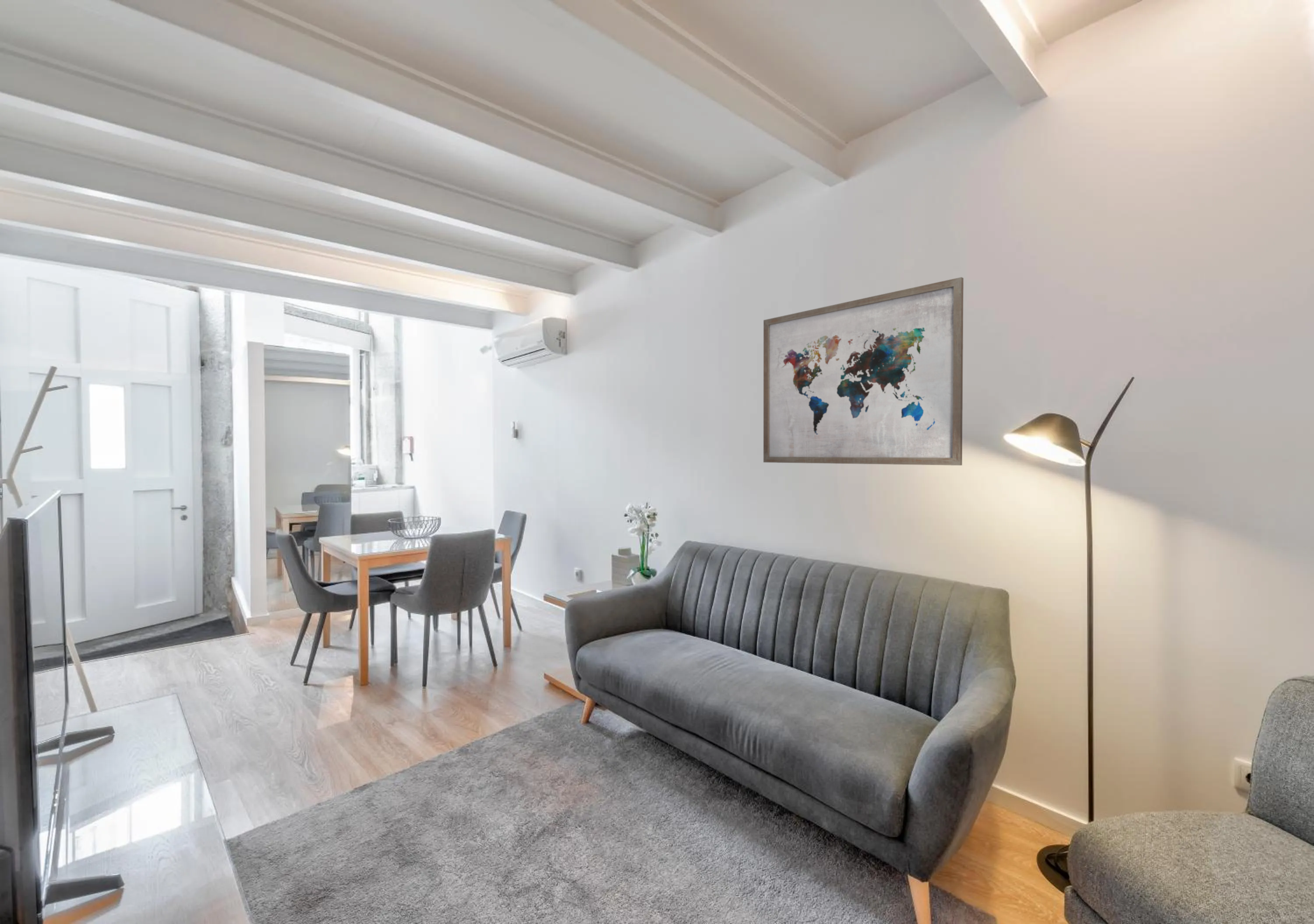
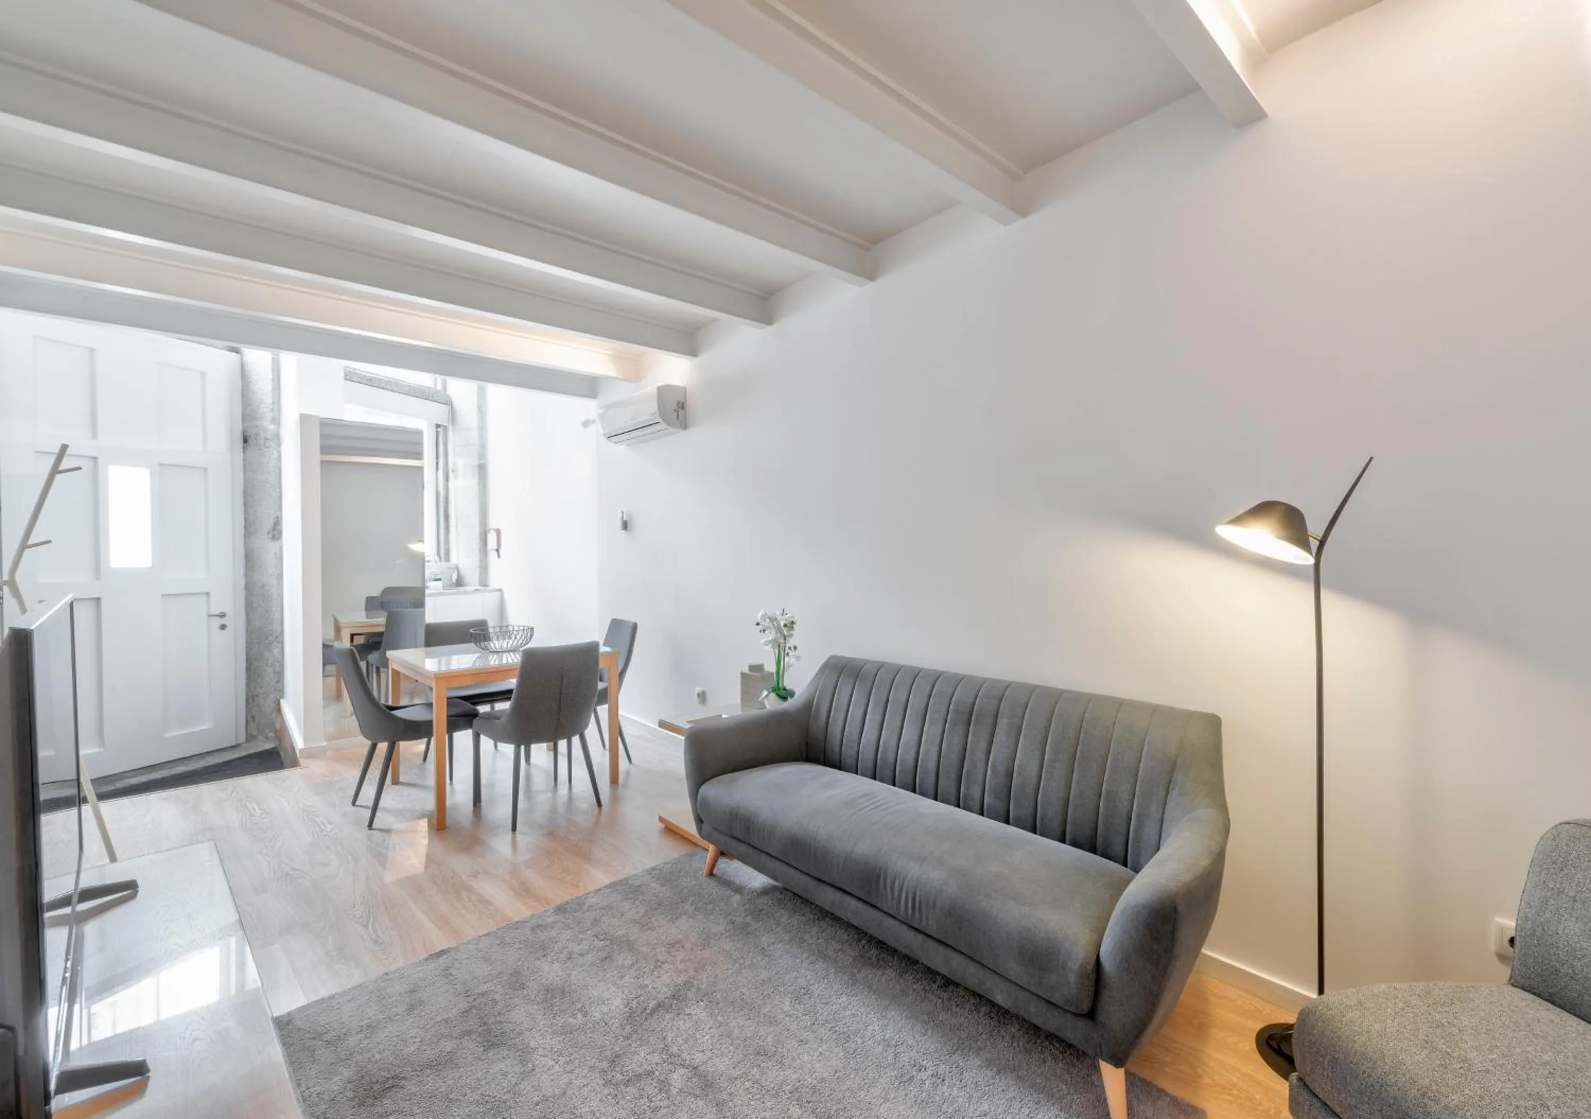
- wall art (849, 383)
